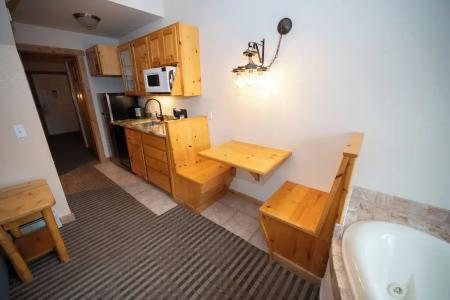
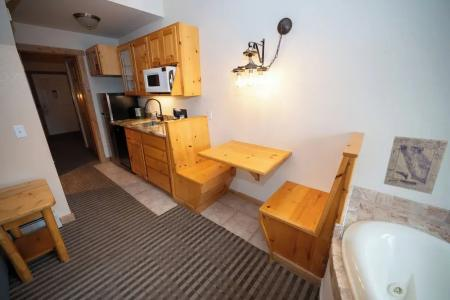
+ wall art (412, 164)
